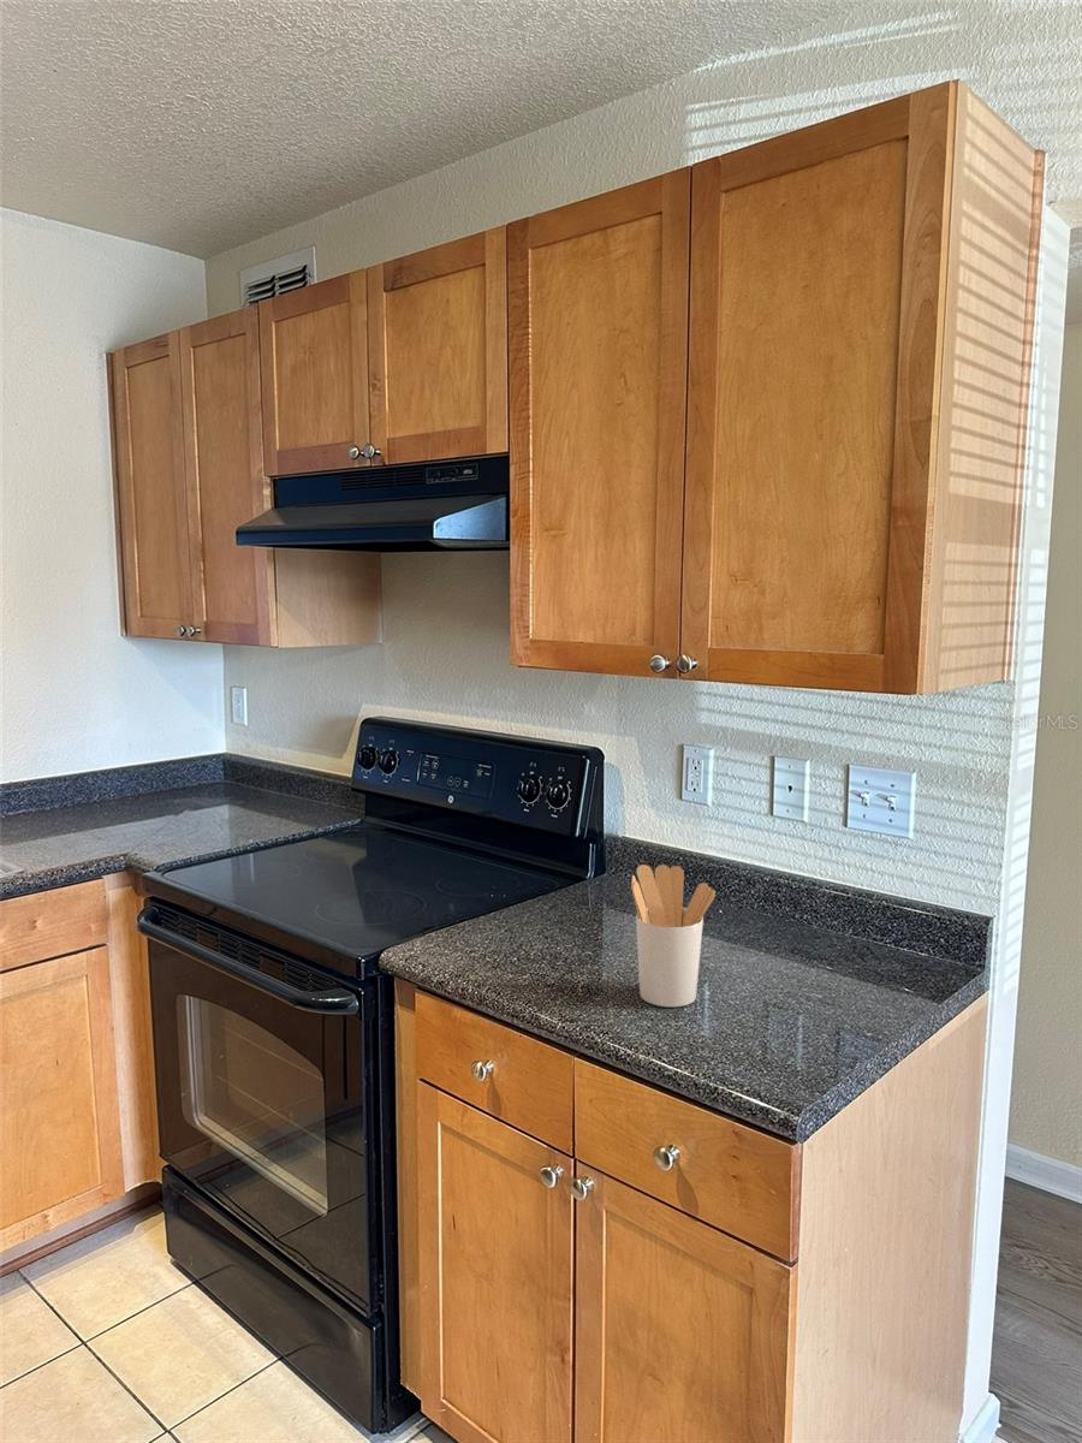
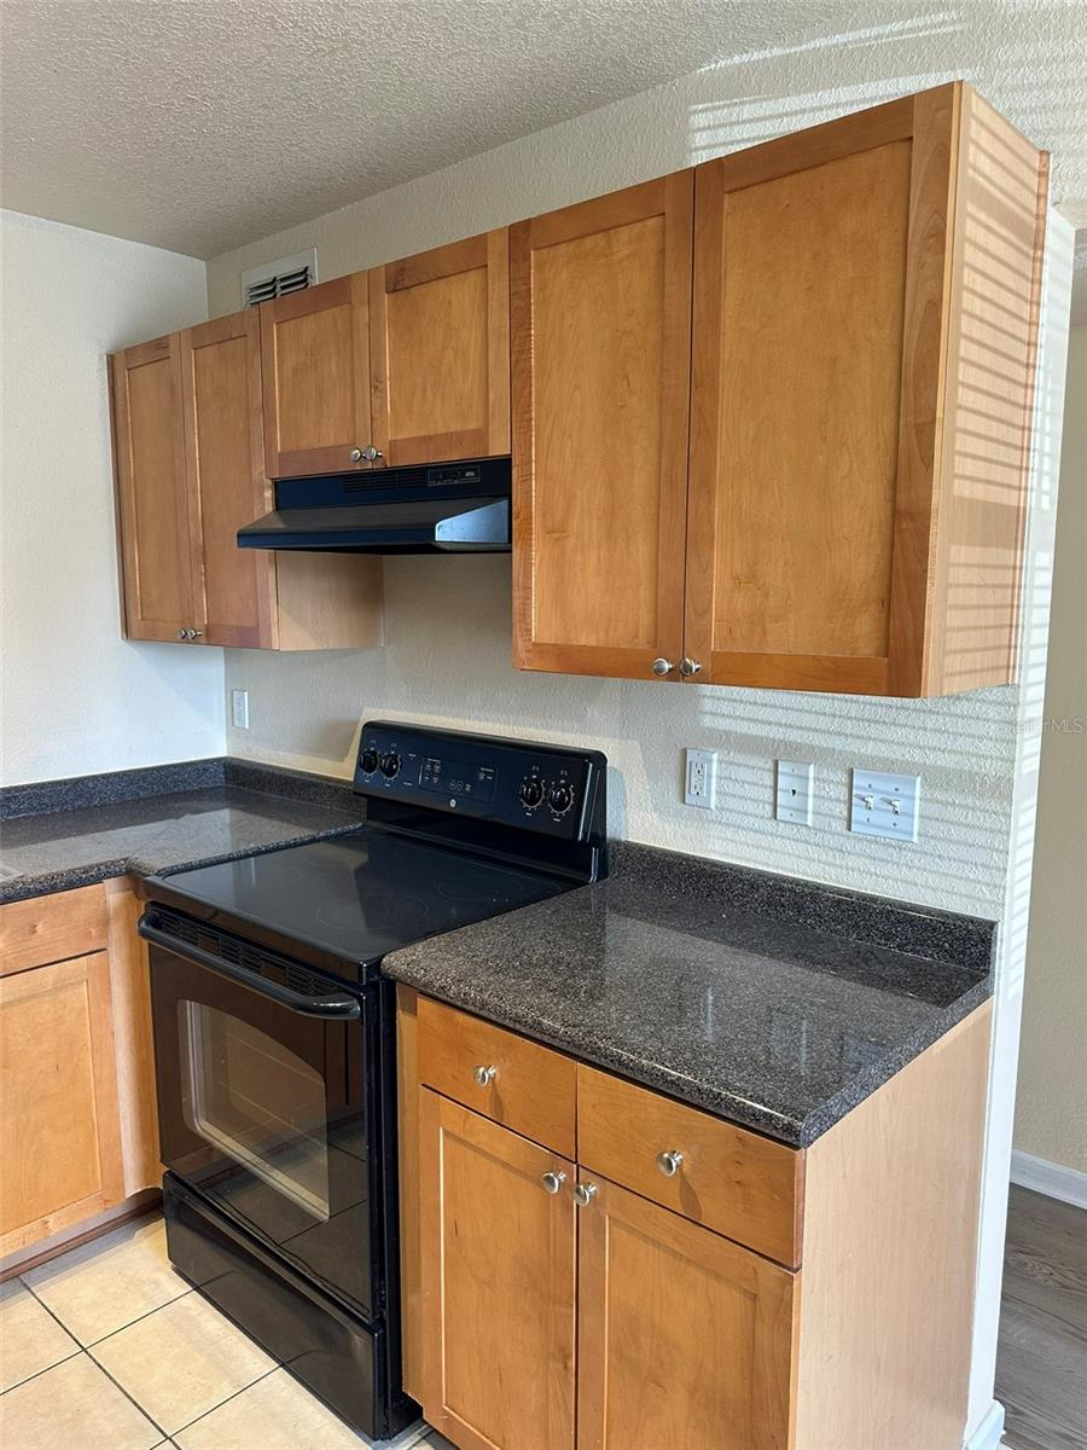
- utensil holder (665, 930)
